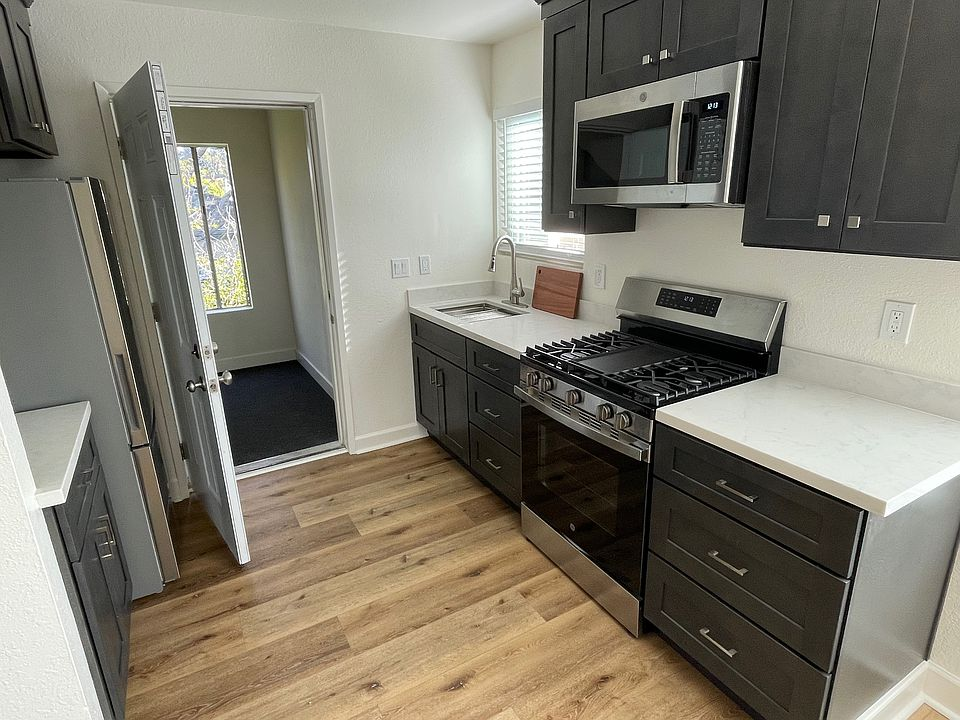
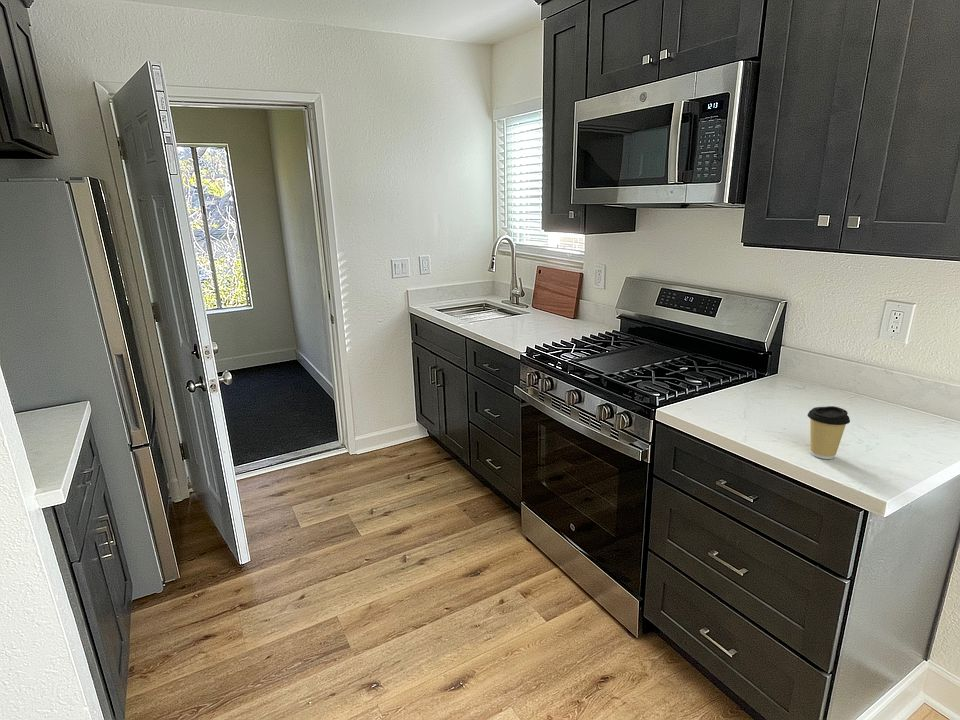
+ coffee cup (826, 432)
